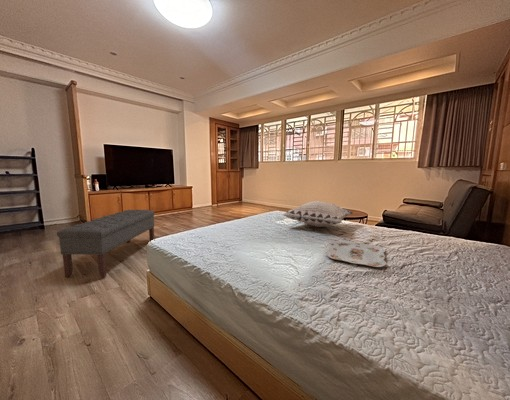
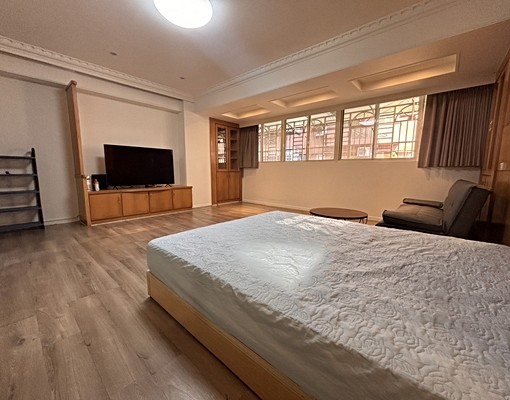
- bench (116, 237)
- decorative pillow (319, 213)
- serving tray (356, 252)
